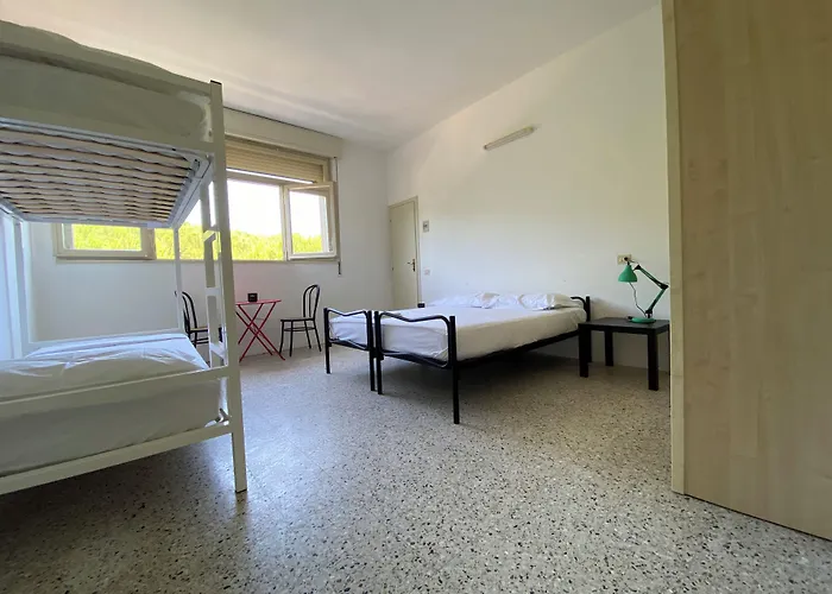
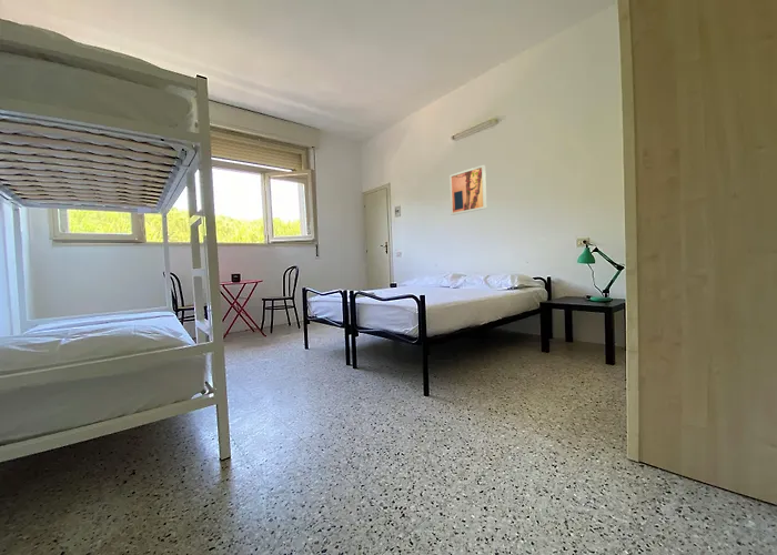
+ wall art (467, 191)
